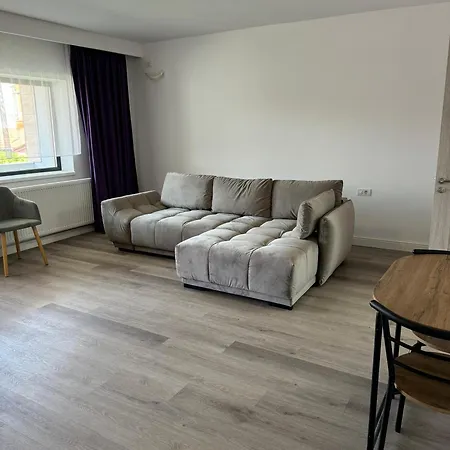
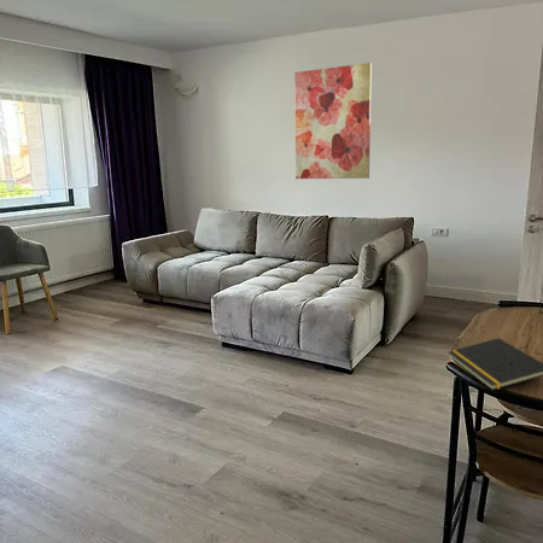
+ wall art (331, 124)
+ notepad (496, 361)
